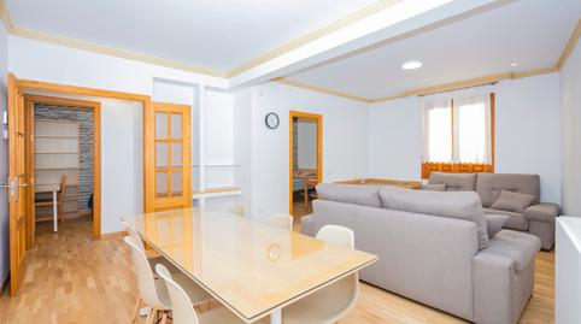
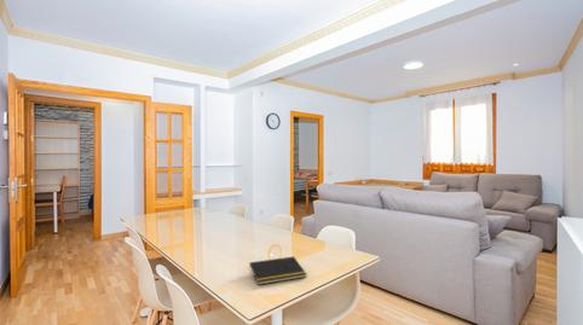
+ notepad (277, 269)
